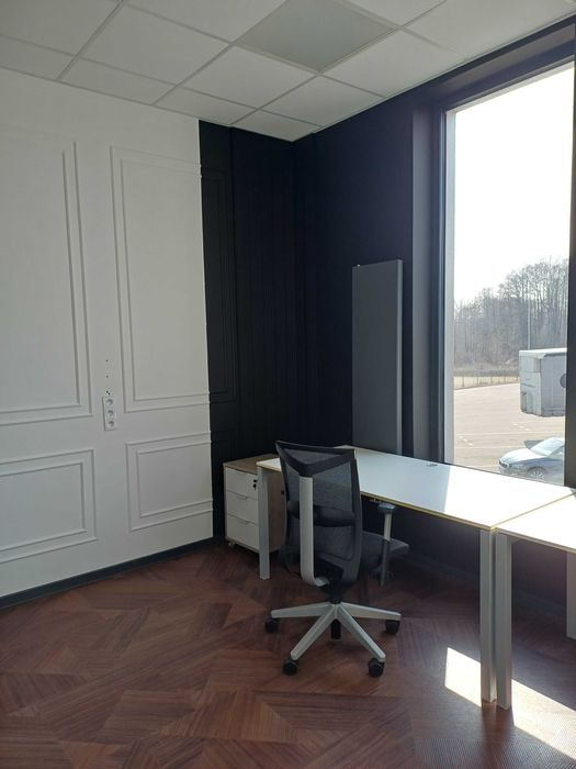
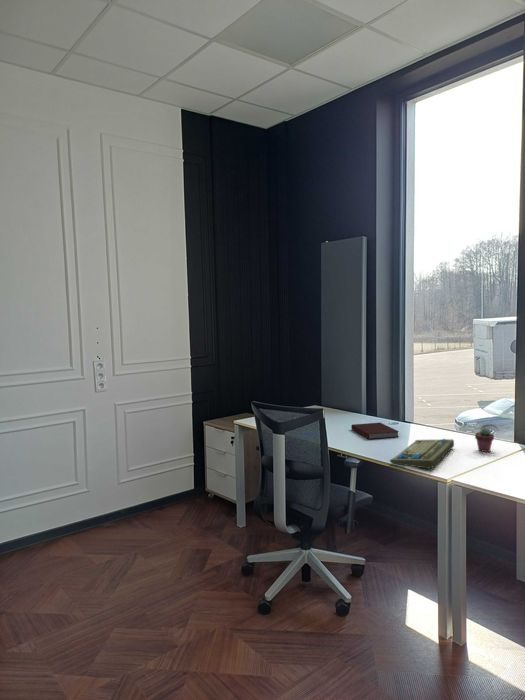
+ notebook (374, 430)
+ computer keyboard (423, 450)
+ potted succulent (484, 439)
